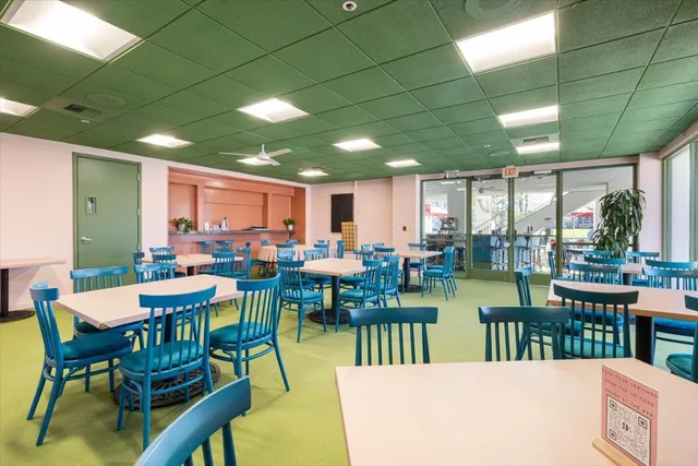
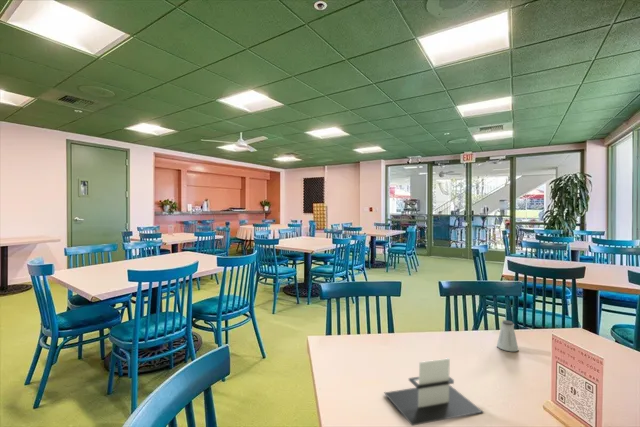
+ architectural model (431, 380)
+ saltshaker (507, 334)
